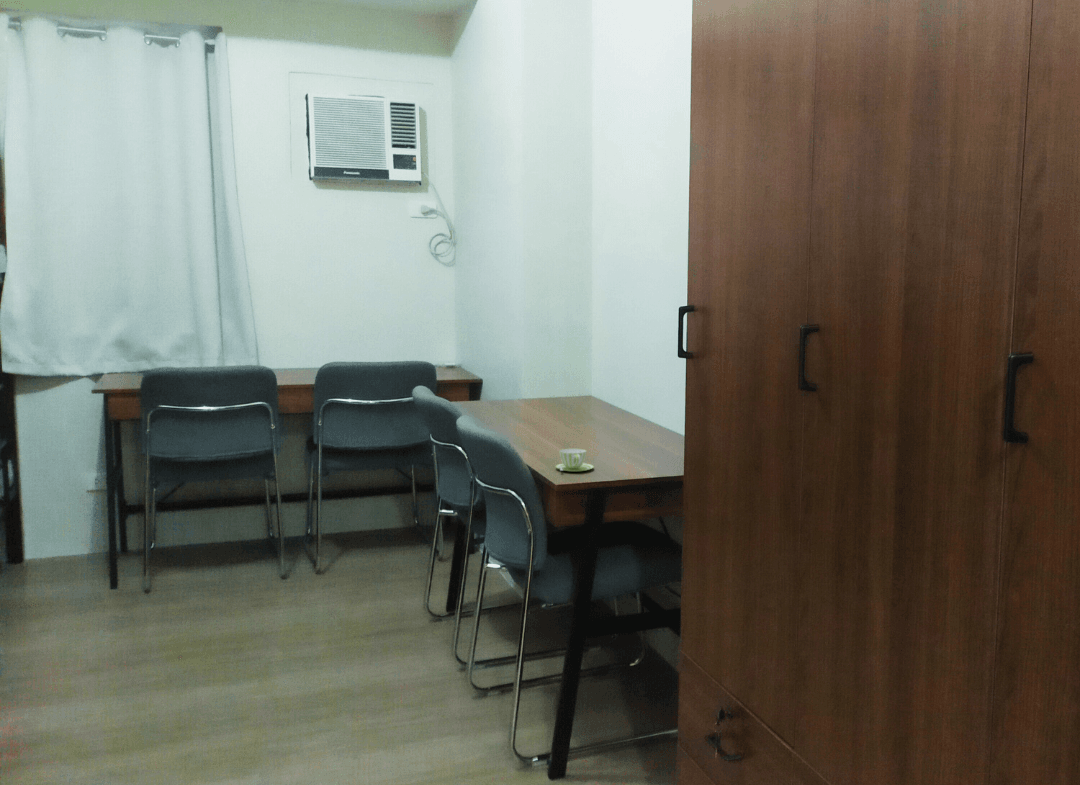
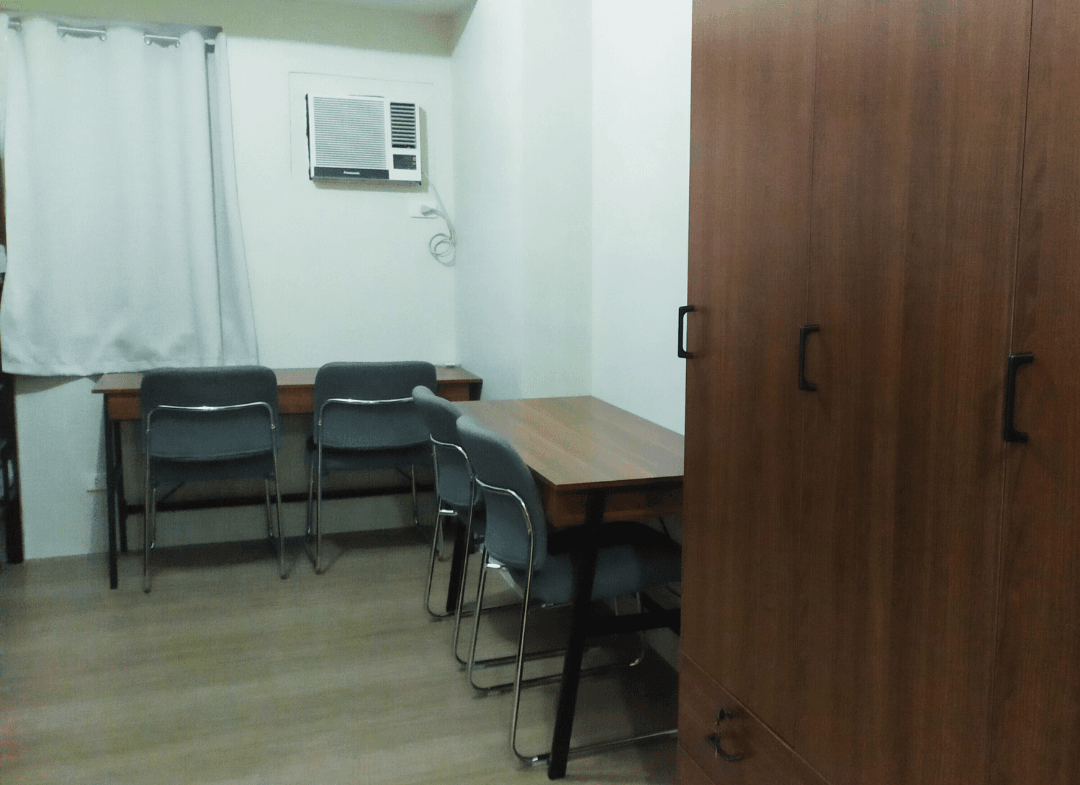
- cup (574, 459)
